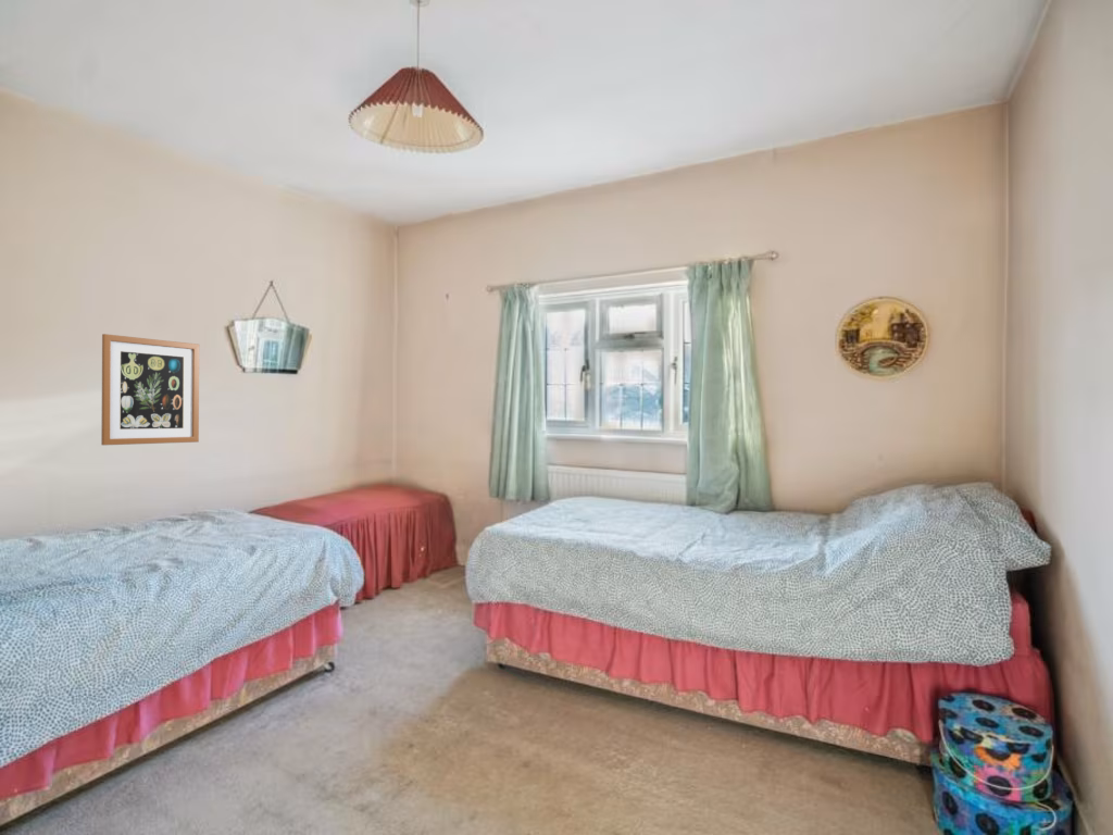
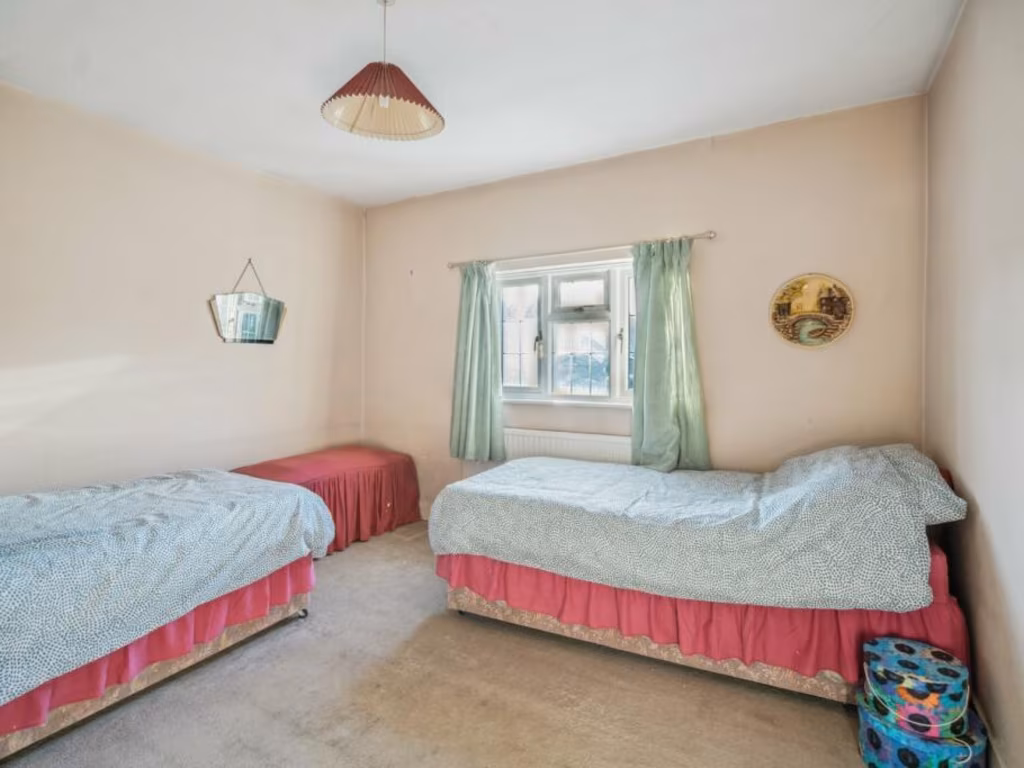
- wall art (153, 391)
